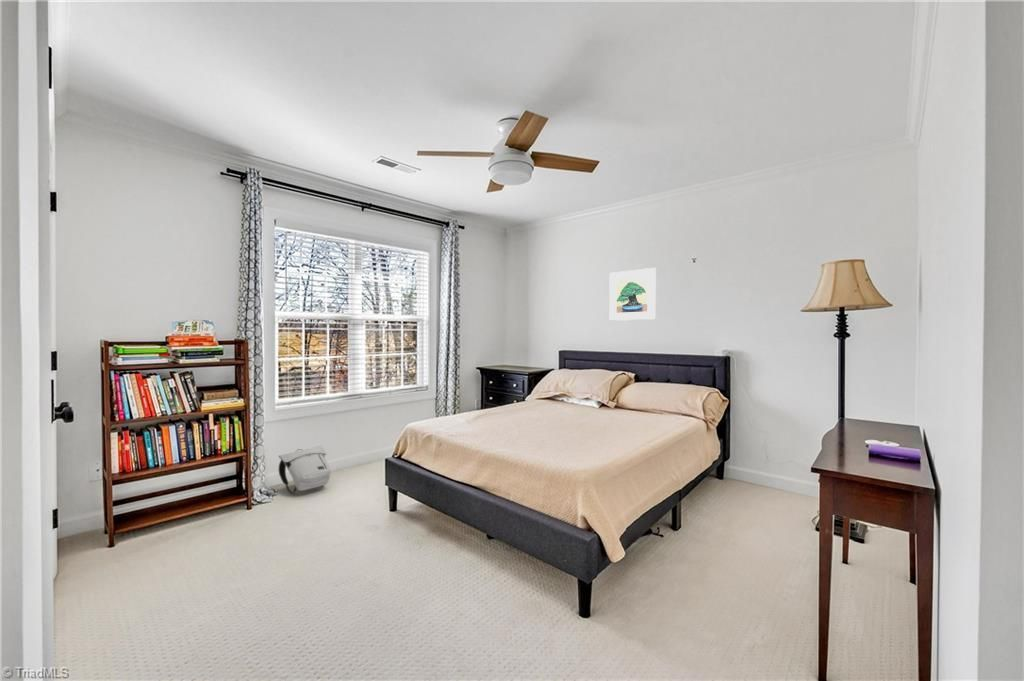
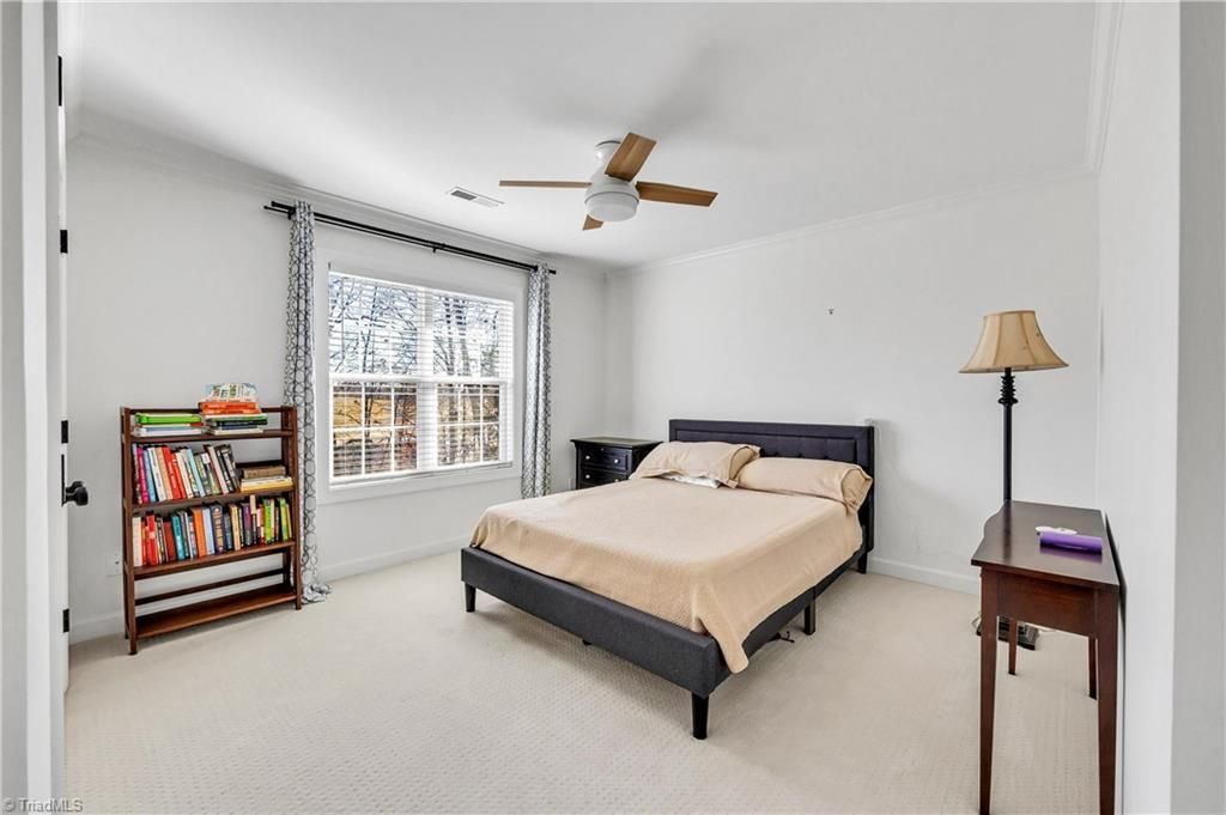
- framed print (631, 295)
- backpack (305, 469)
